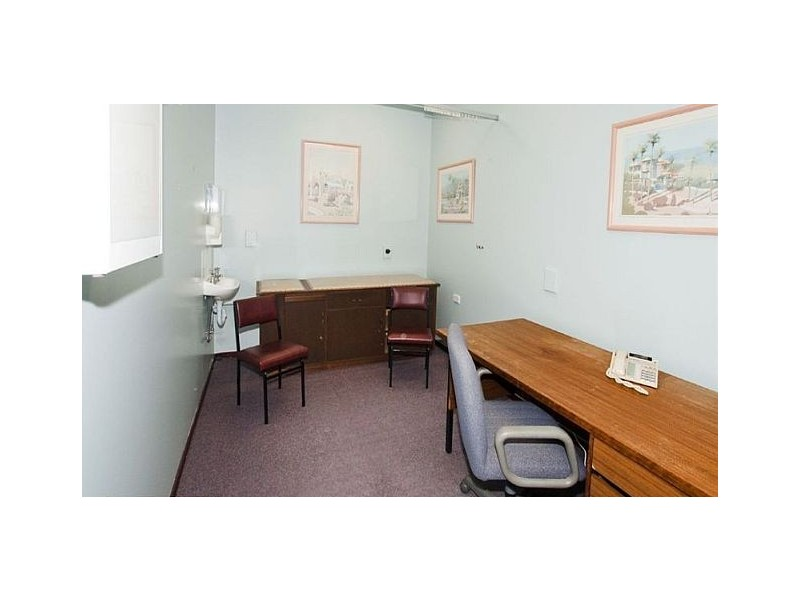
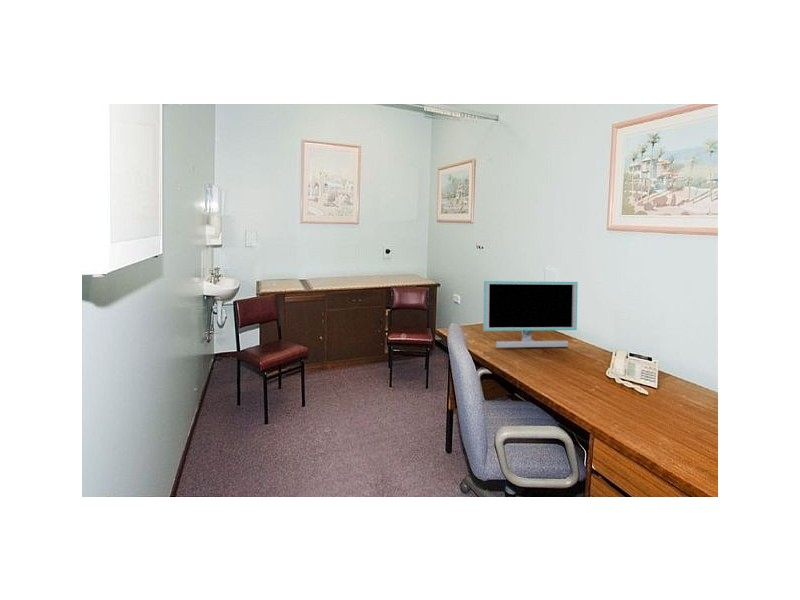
+ monitor (529, 313)
